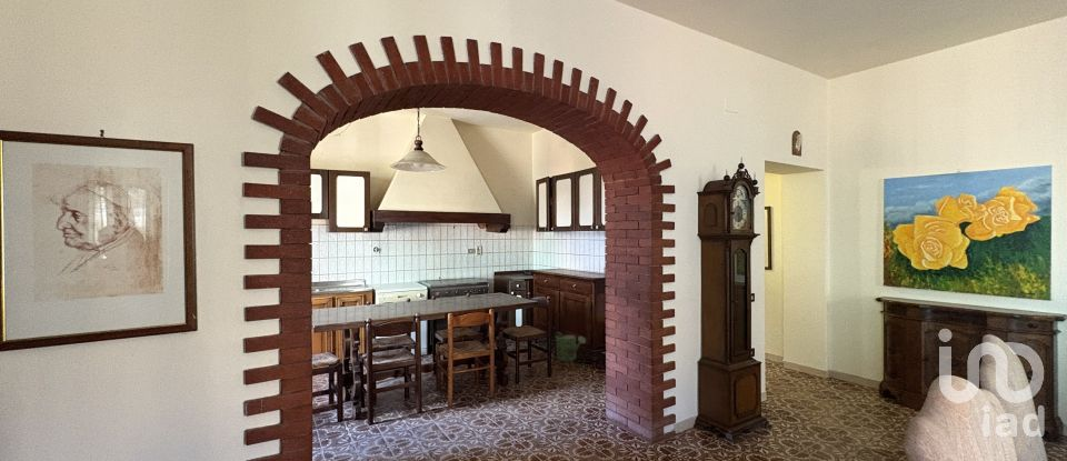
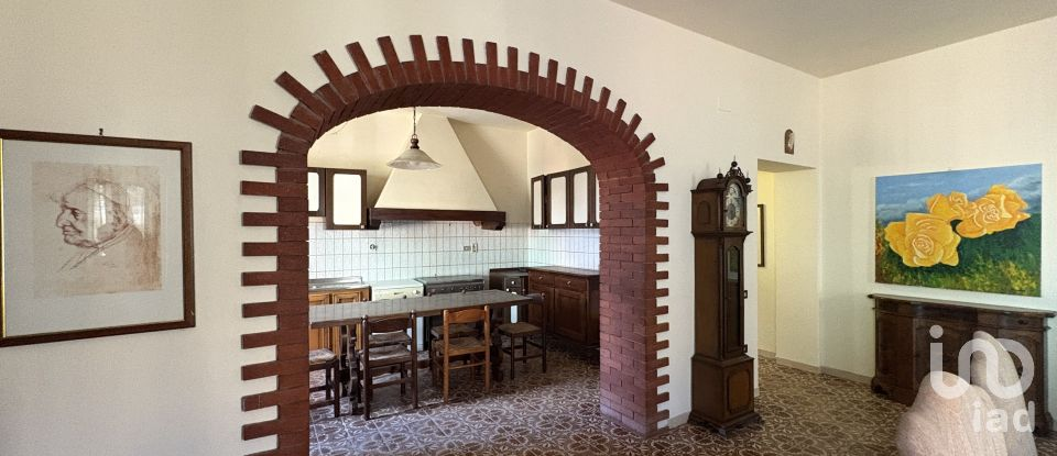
- watering can (569, 345)
